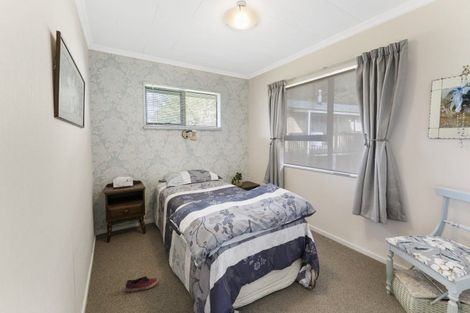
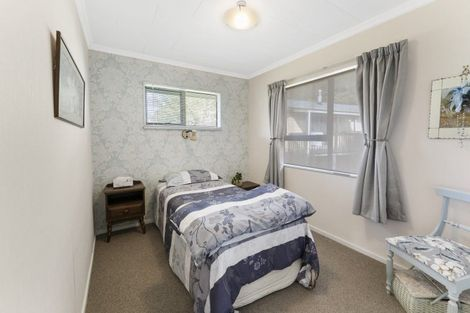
- shoe (142, 282)
